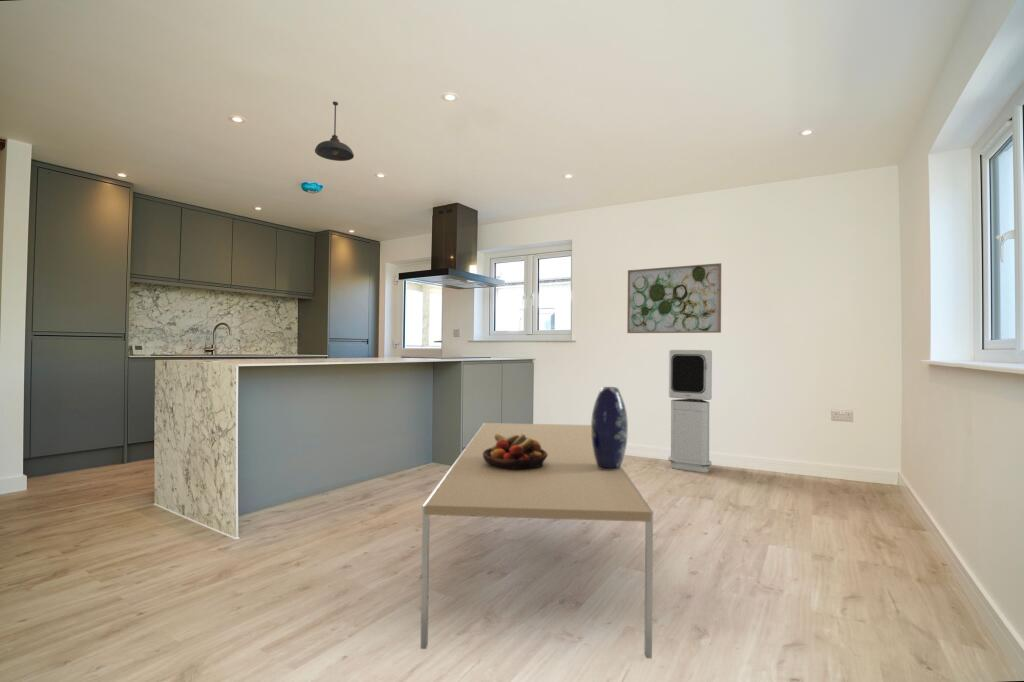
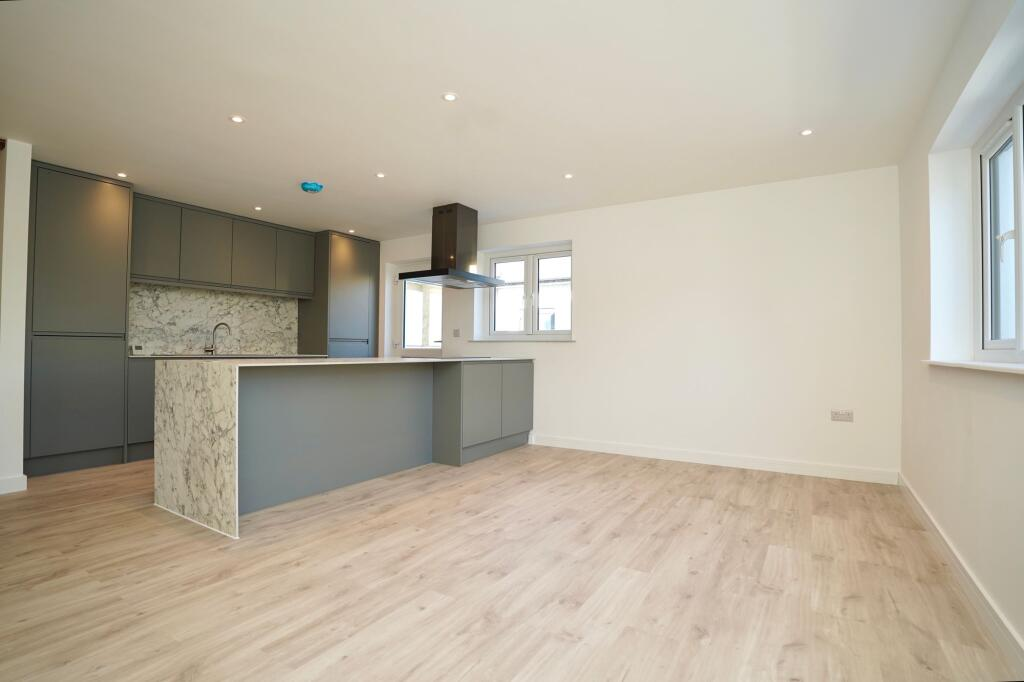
- air purifier (692, 408)
- dining table (537, 497)
- wall art (671, 299)
- vase (609, 427)
- pendant light (334, 128)
- fruit bowl (514, 449)
